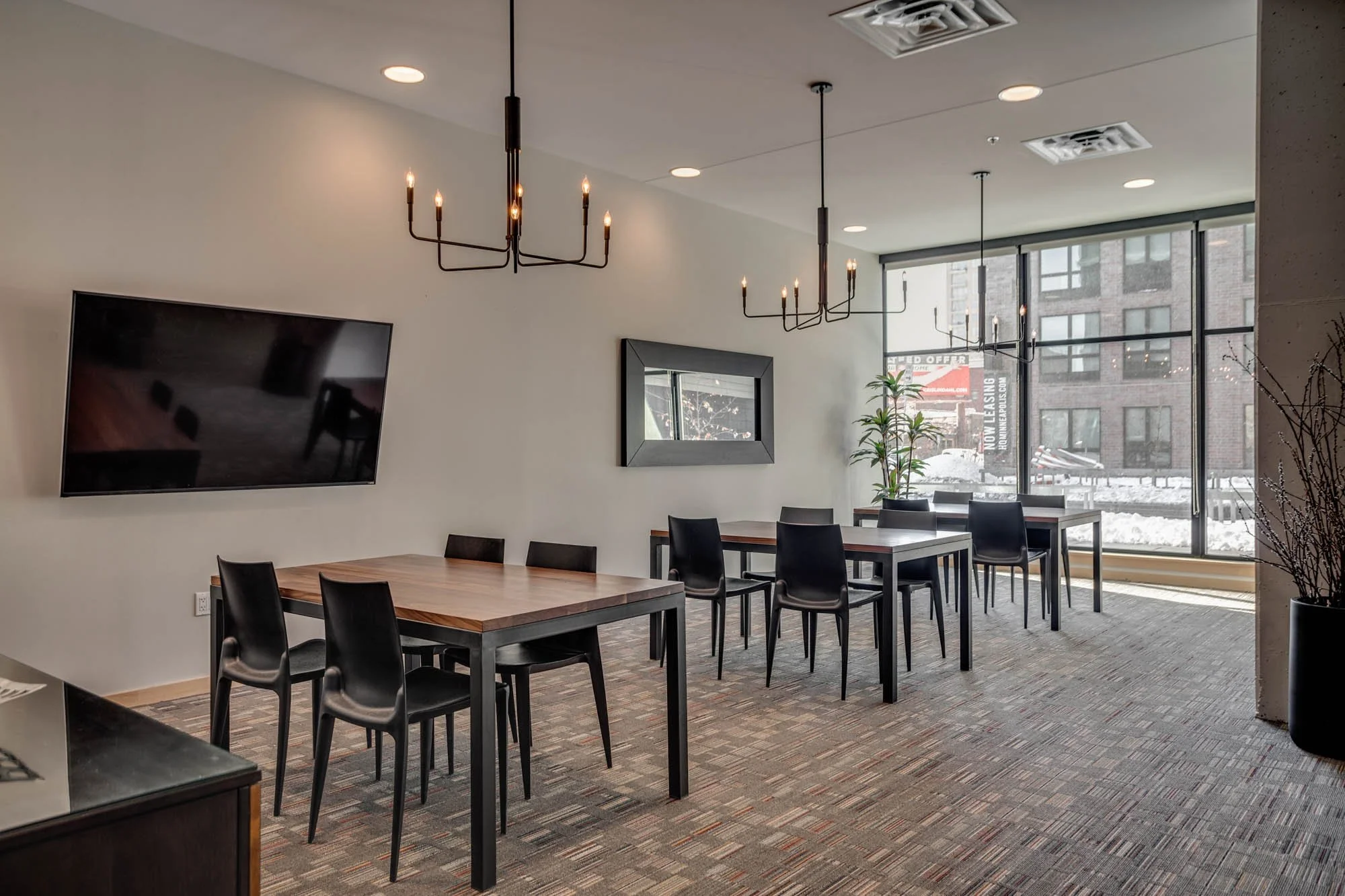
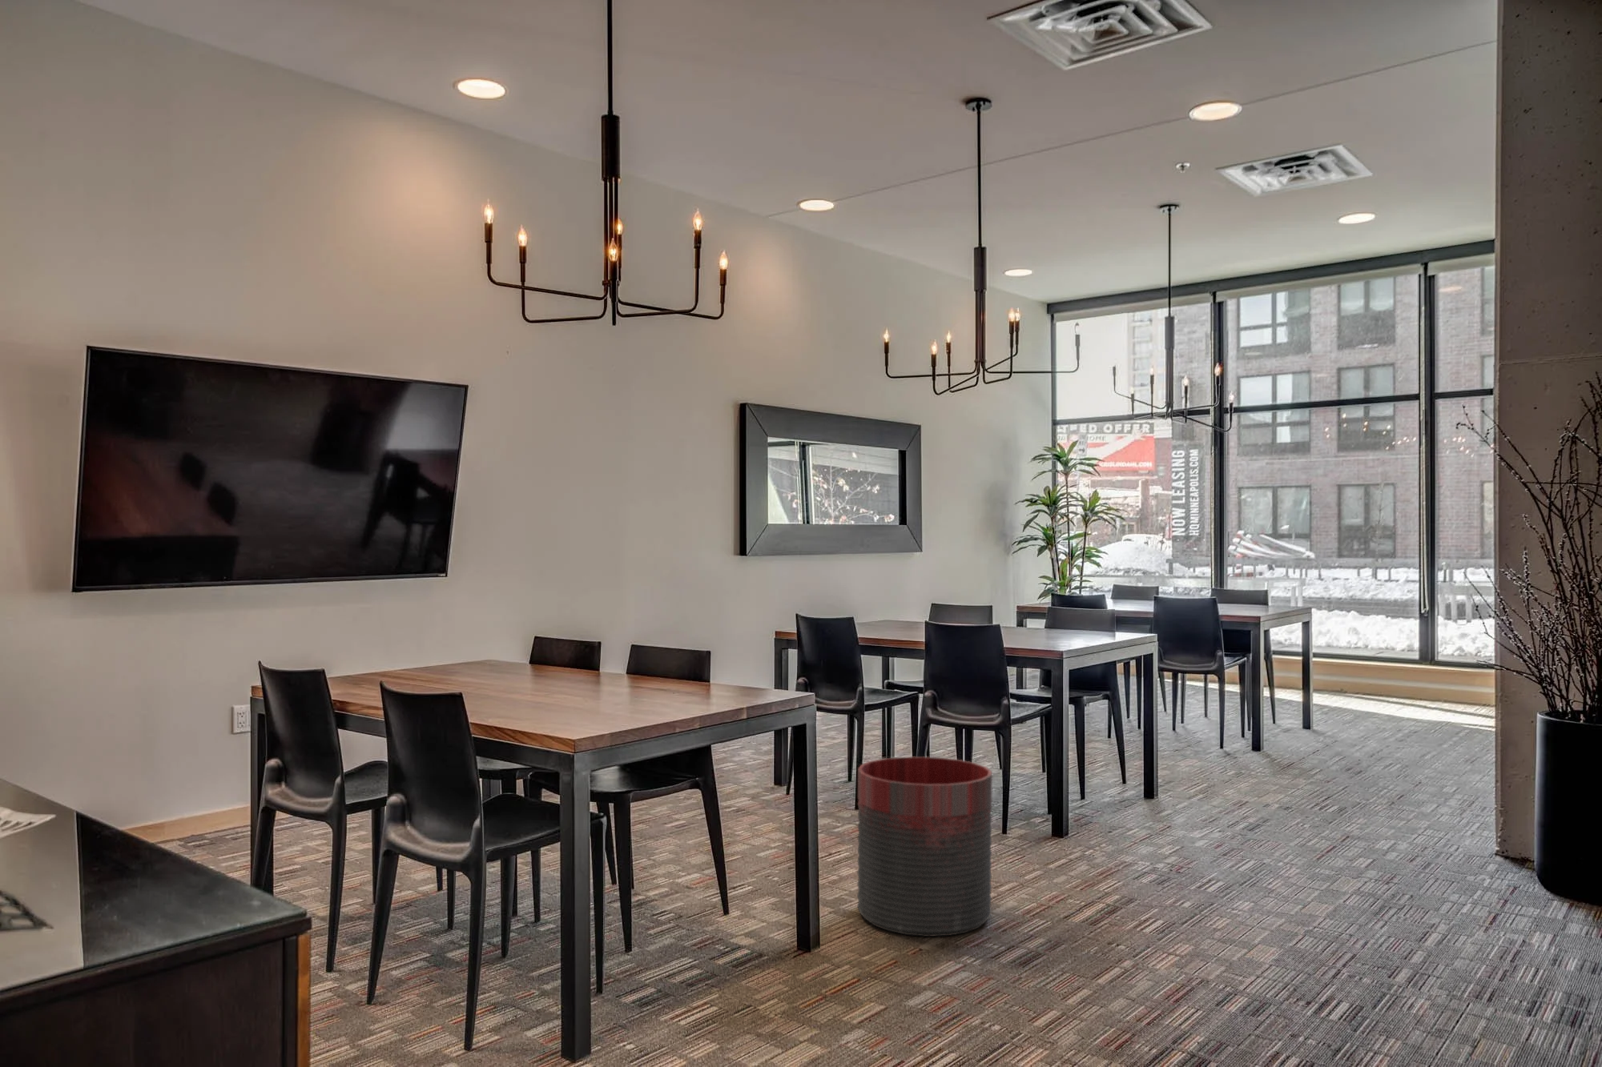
+ trash can (923, 841)
